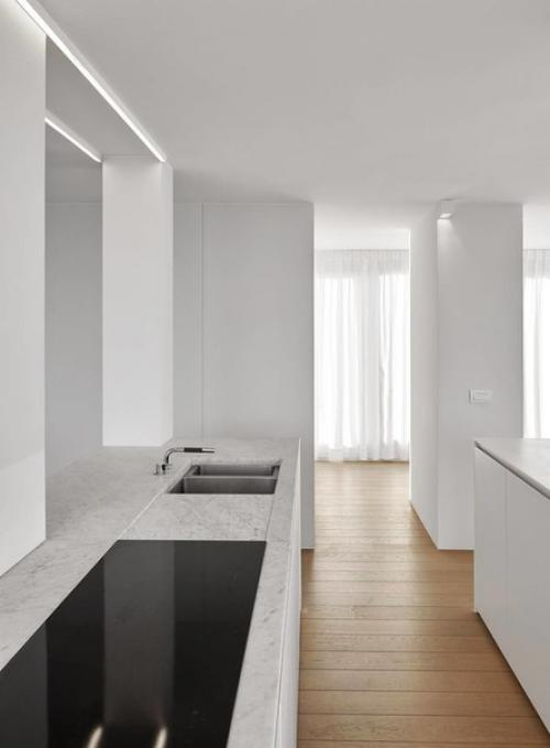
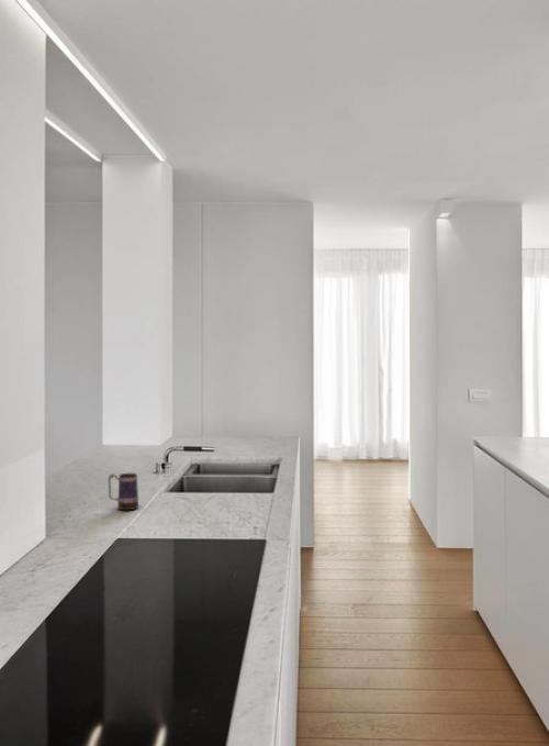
+ mug (123, 490)
